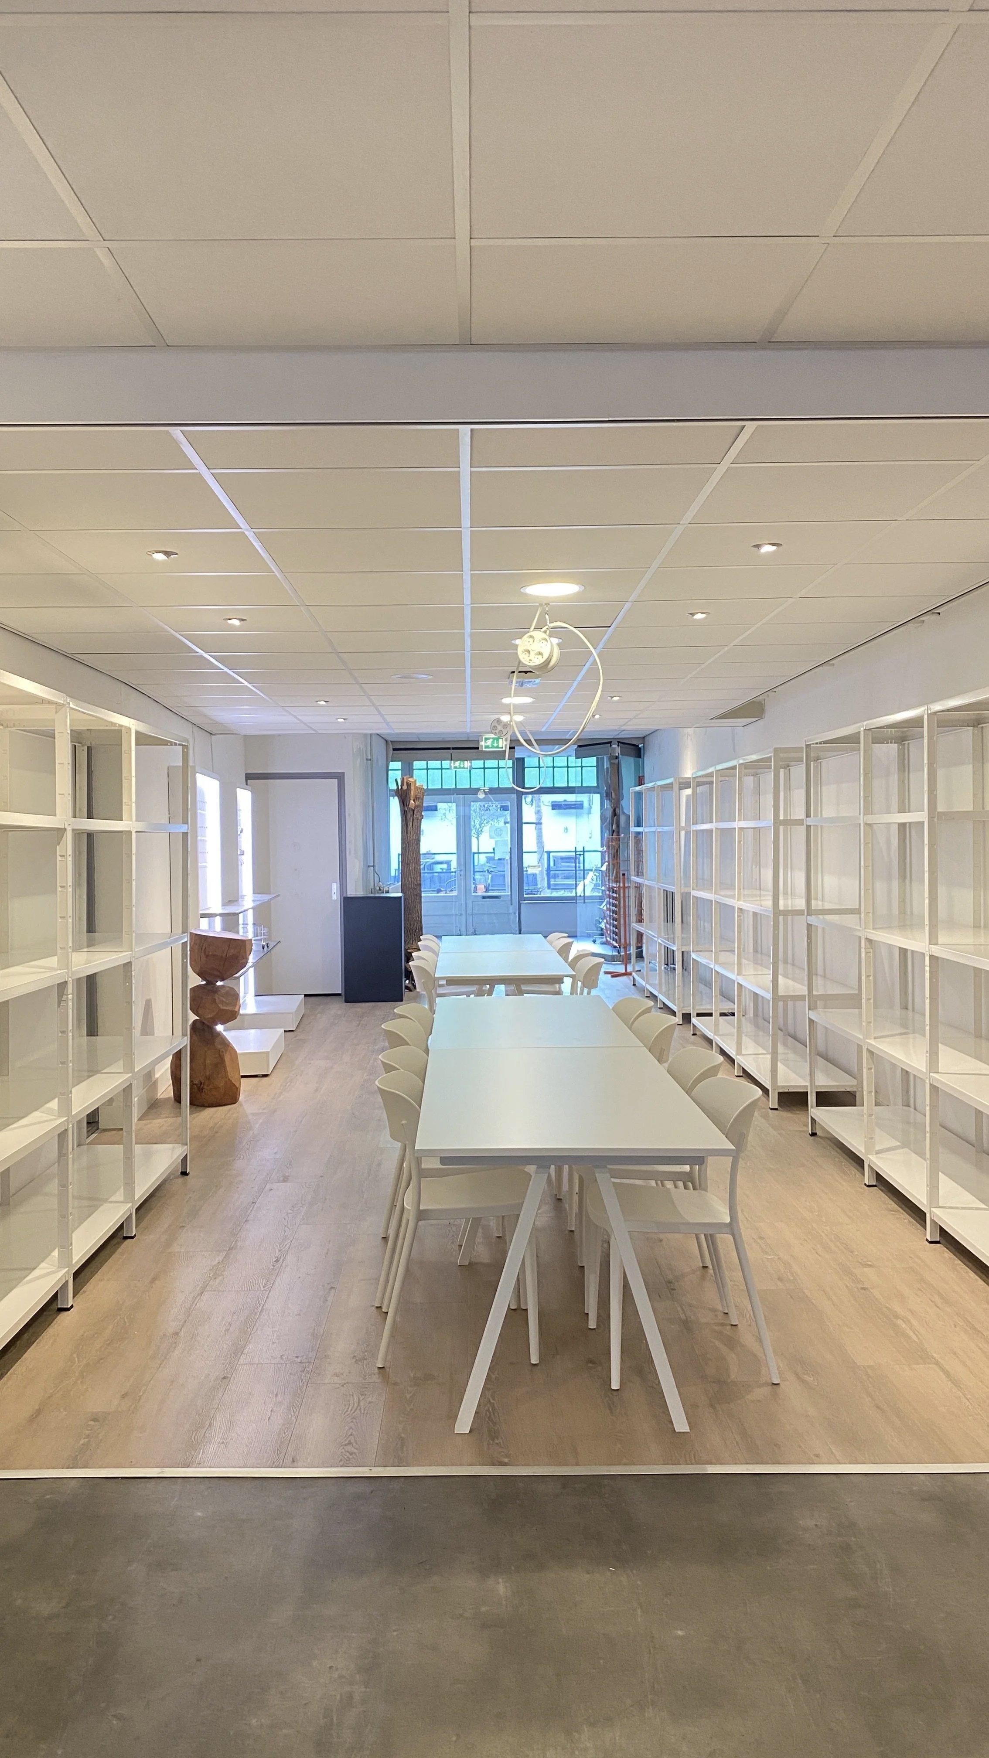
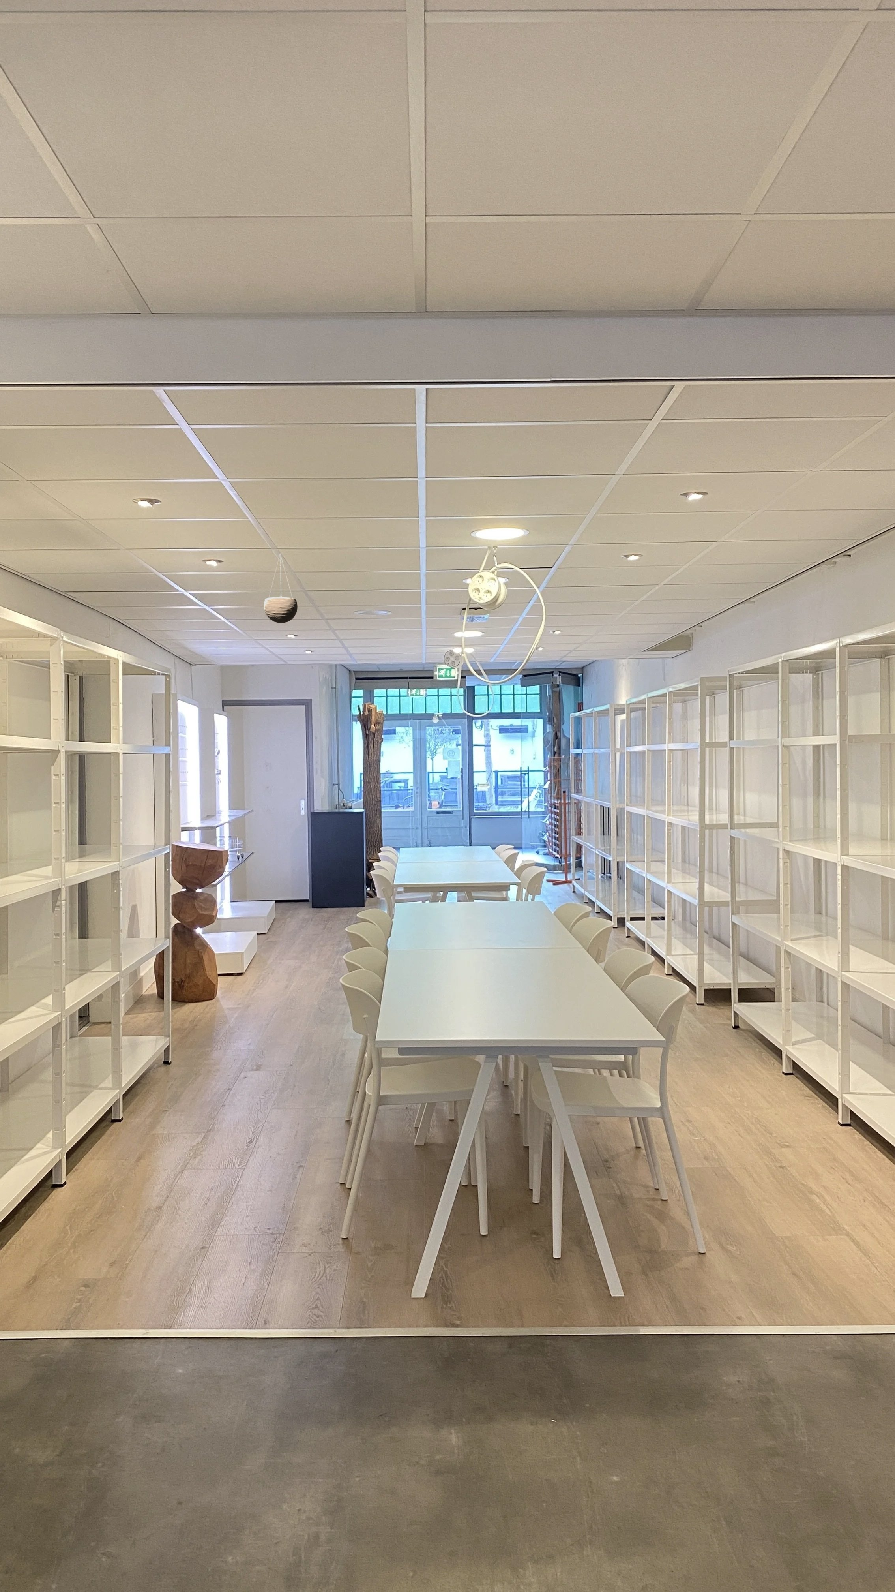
+ hanging planter (281, 586)
